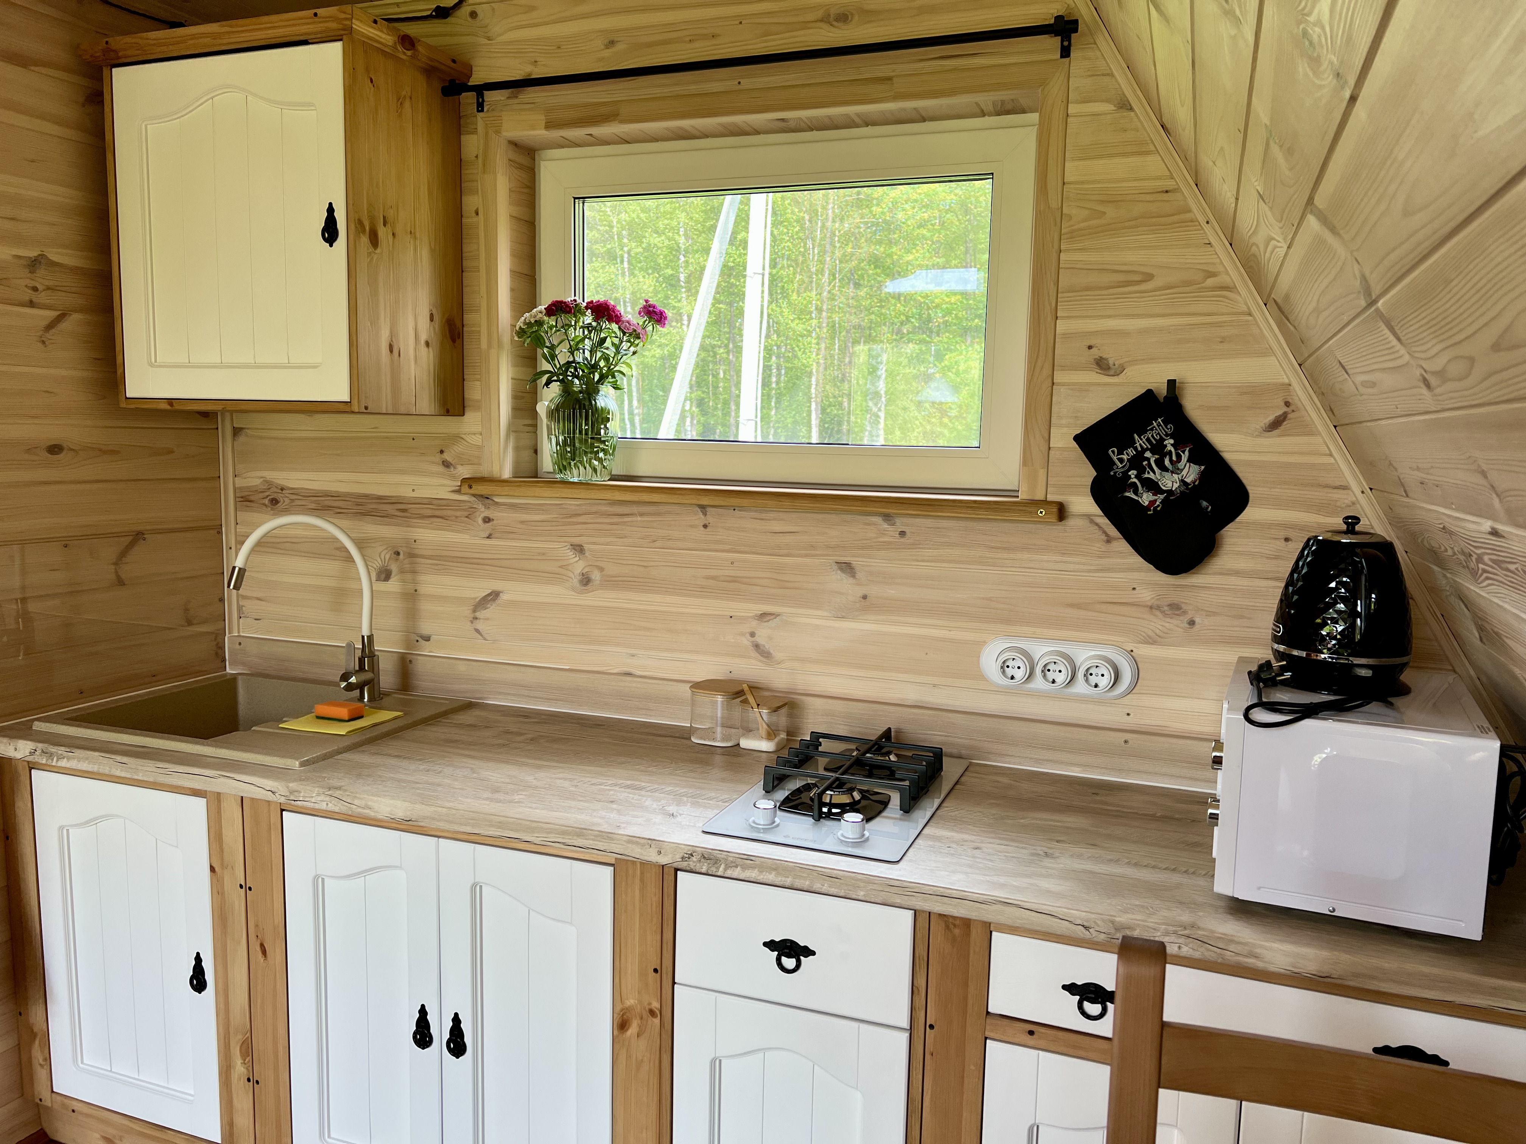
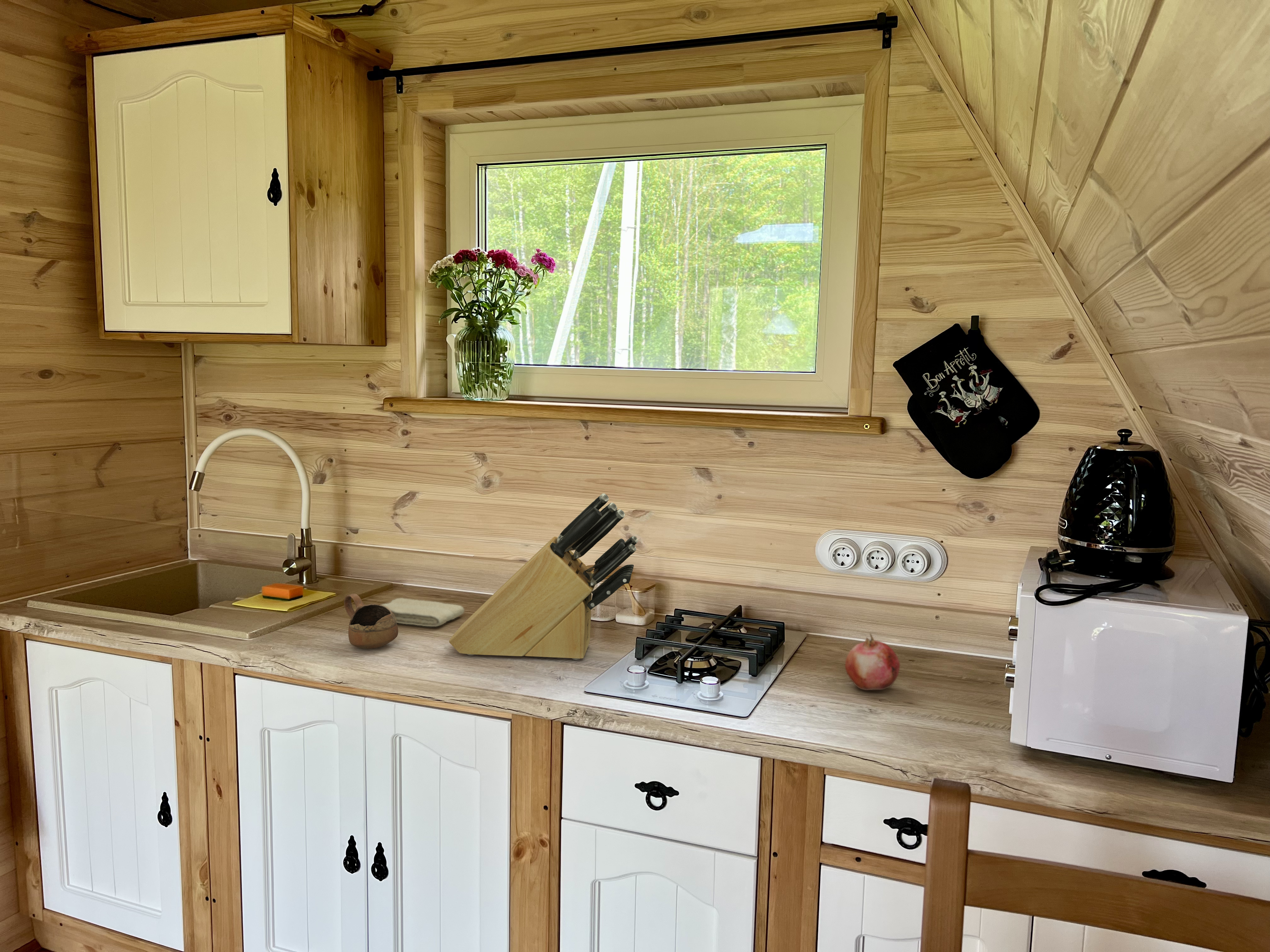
+ fruit (872, 660)
+ washcloth (417, 611)
+ knife block (546, 573)
+ cup (371, 620)
